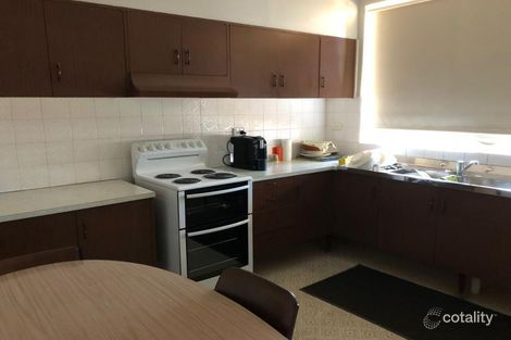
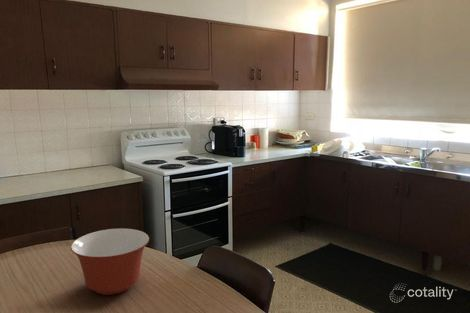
+ mixing bowl (112, 263)
